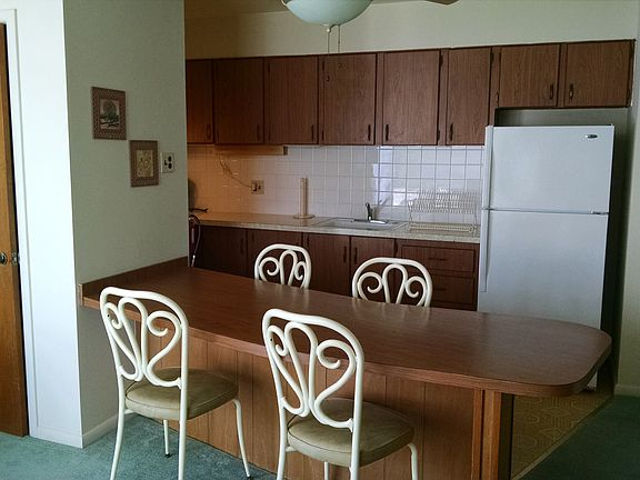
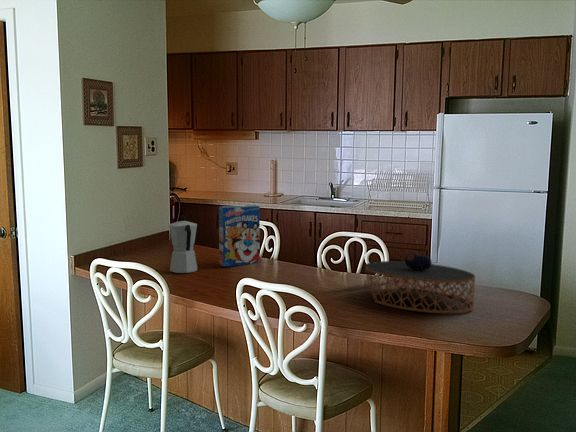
+ moka pot (184, 243)
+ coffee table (417, 276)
+ cereal box (239, 235)
